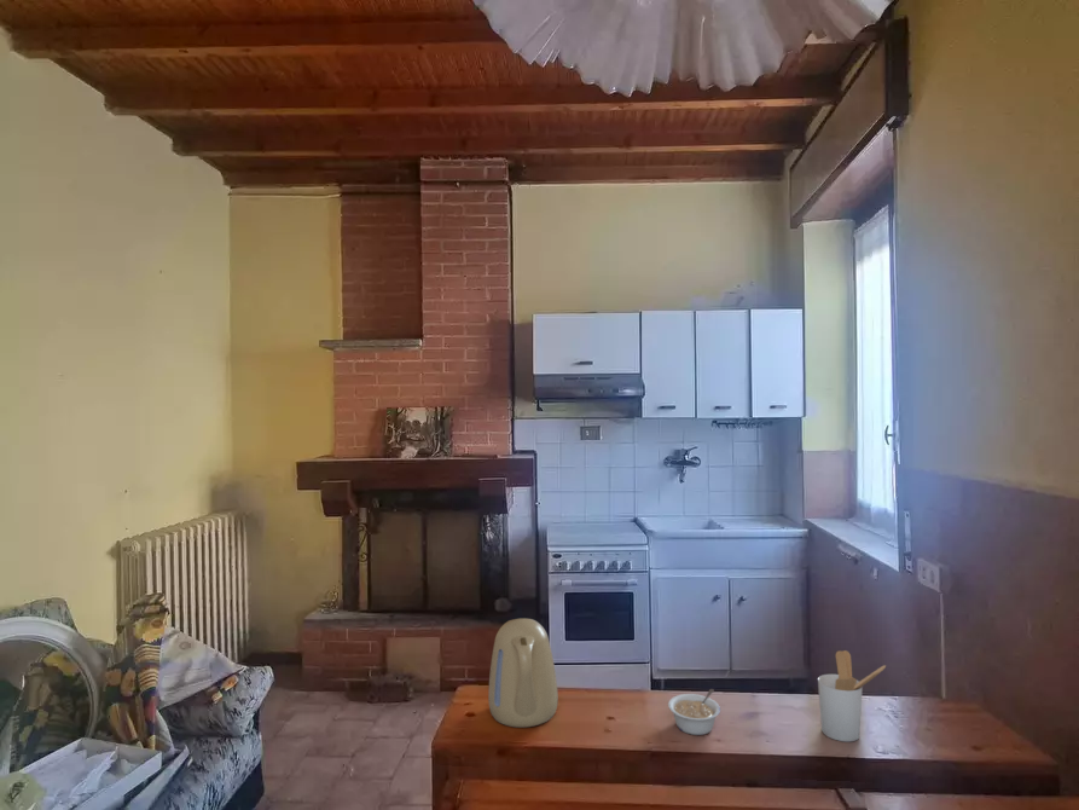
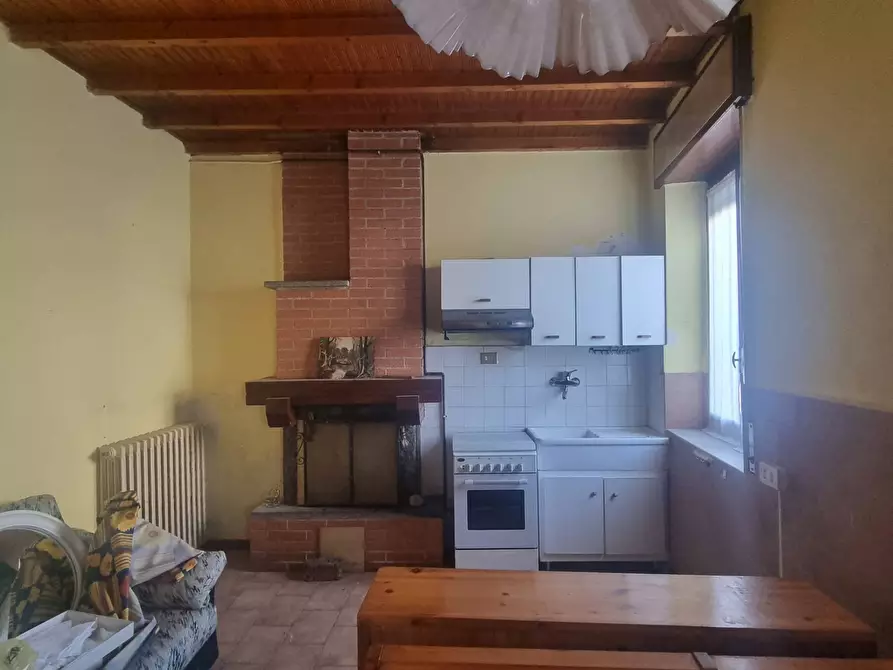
- legume (694, 712)
- kettle (523, 667)
- utensil holder (852, 698)
